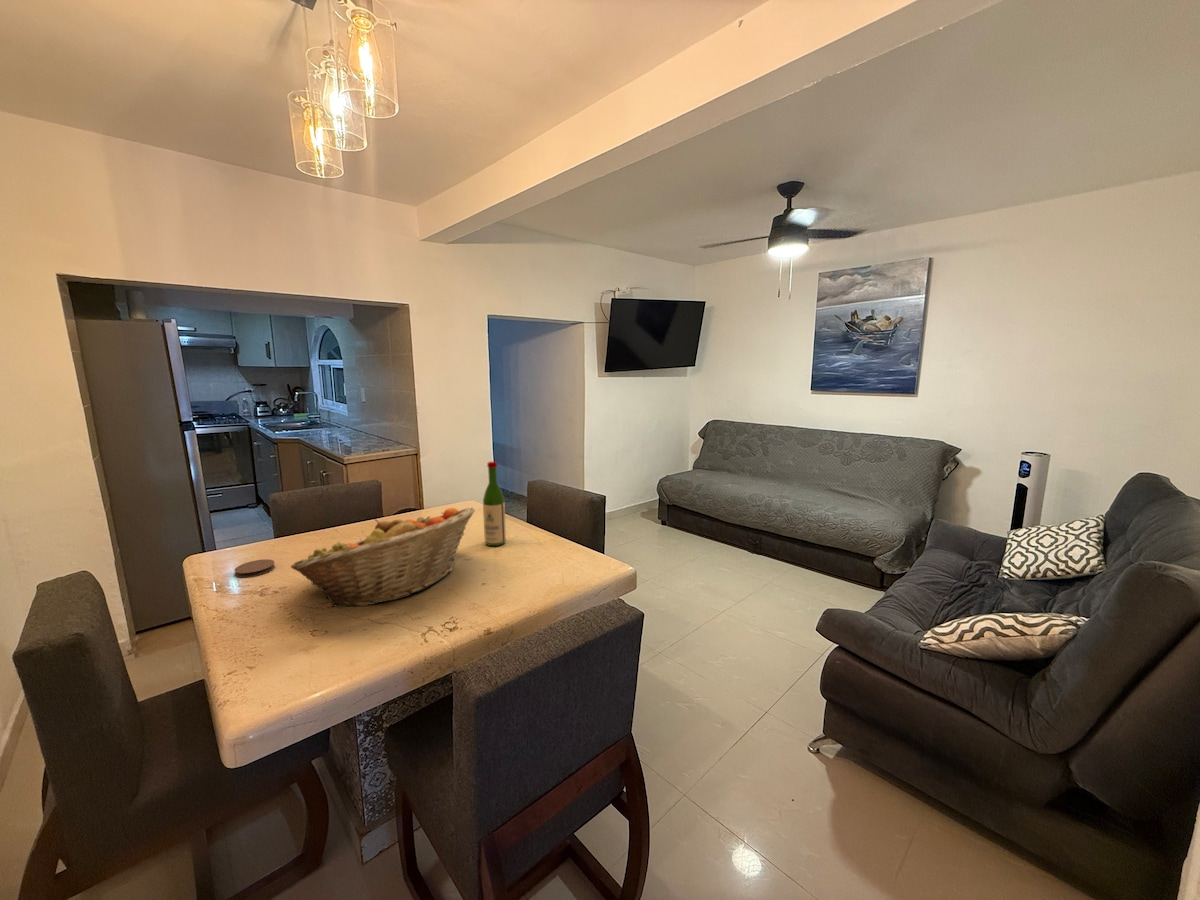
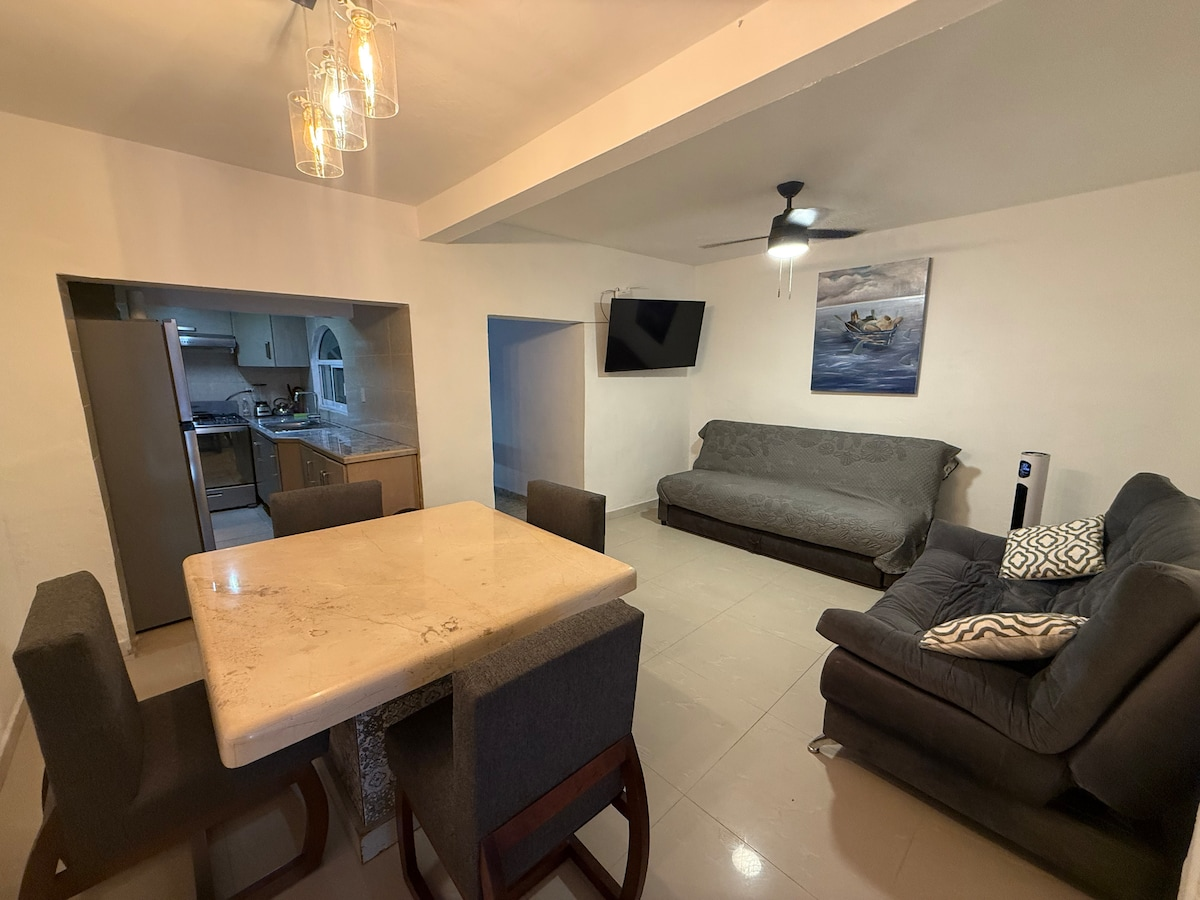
- fruit basket (393, 548)
- wine bottle (493, 503)
- coaster (255, 568)
